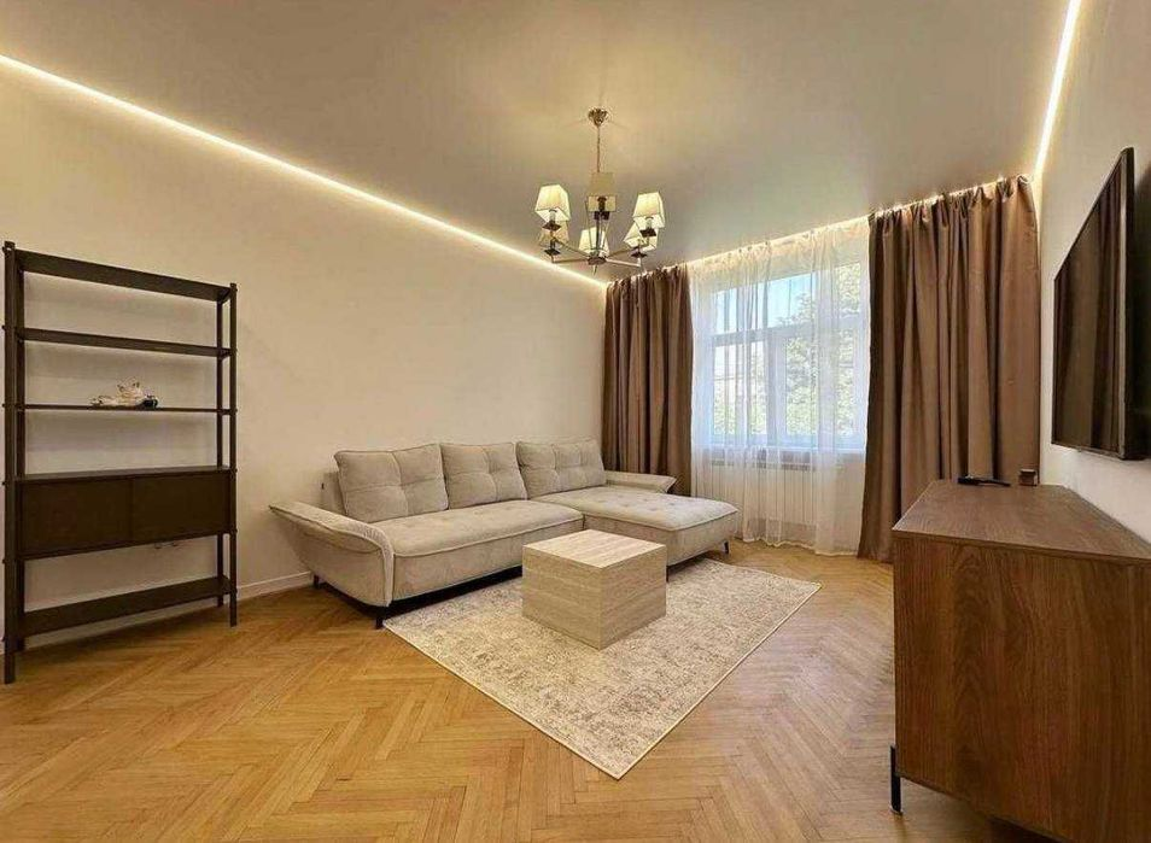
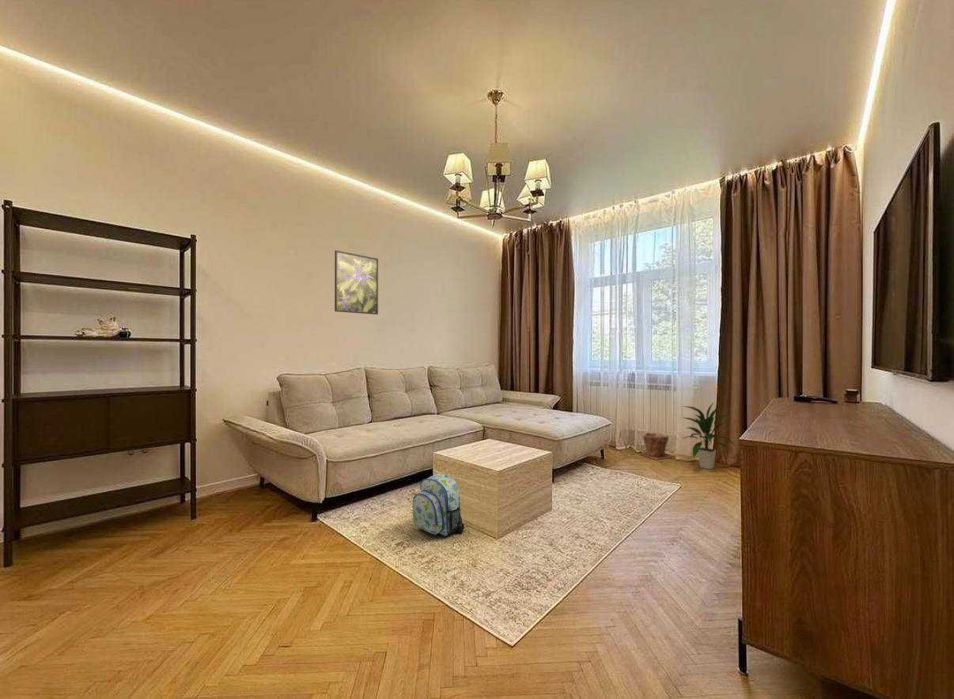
+ backpack (437, 503)
+ indoor plant (705, 434)
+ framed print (357, 283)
+ plant pot (655, 444)
